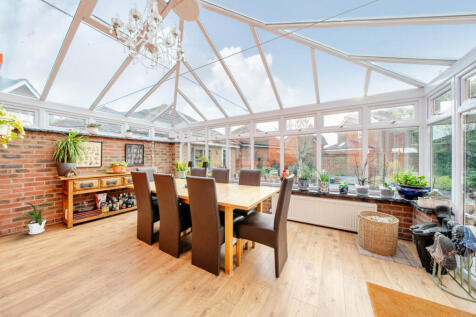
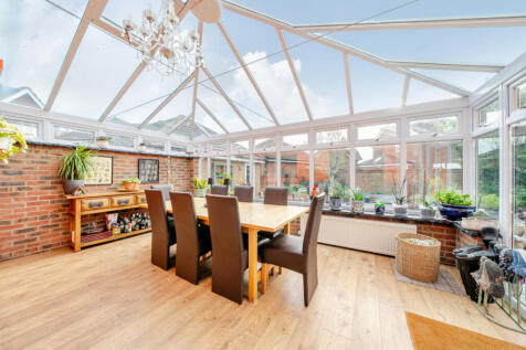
- house plant (35, 216)
